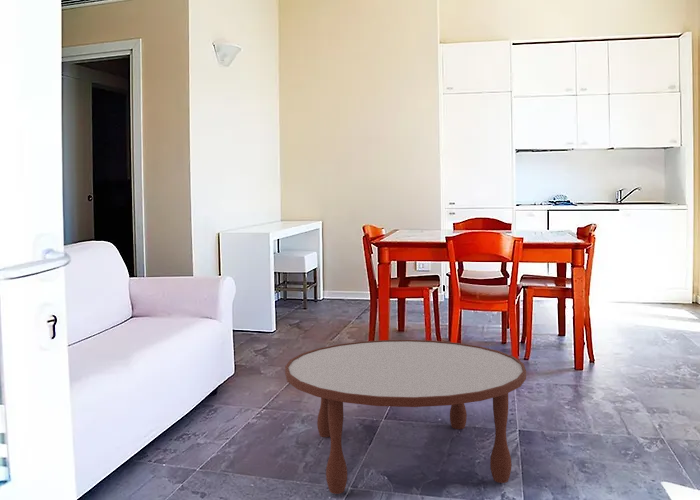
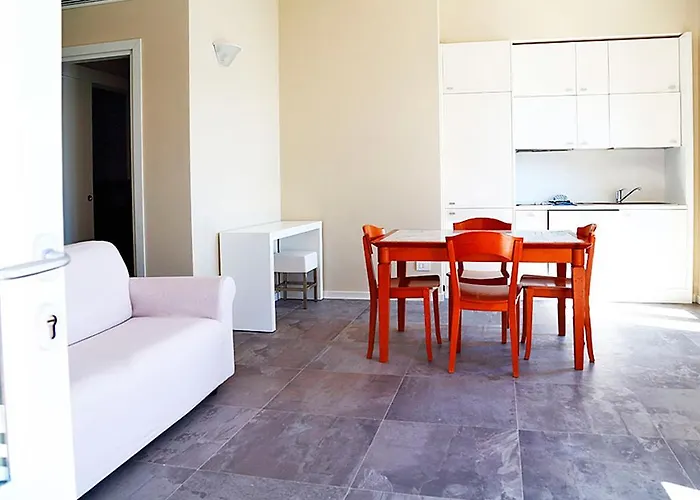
- coffee table (403, 406)
